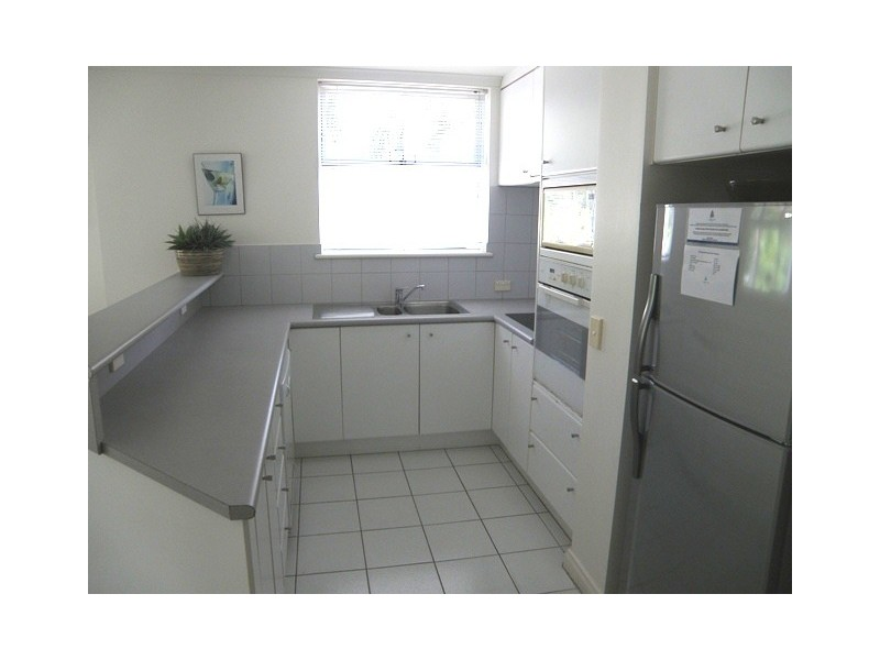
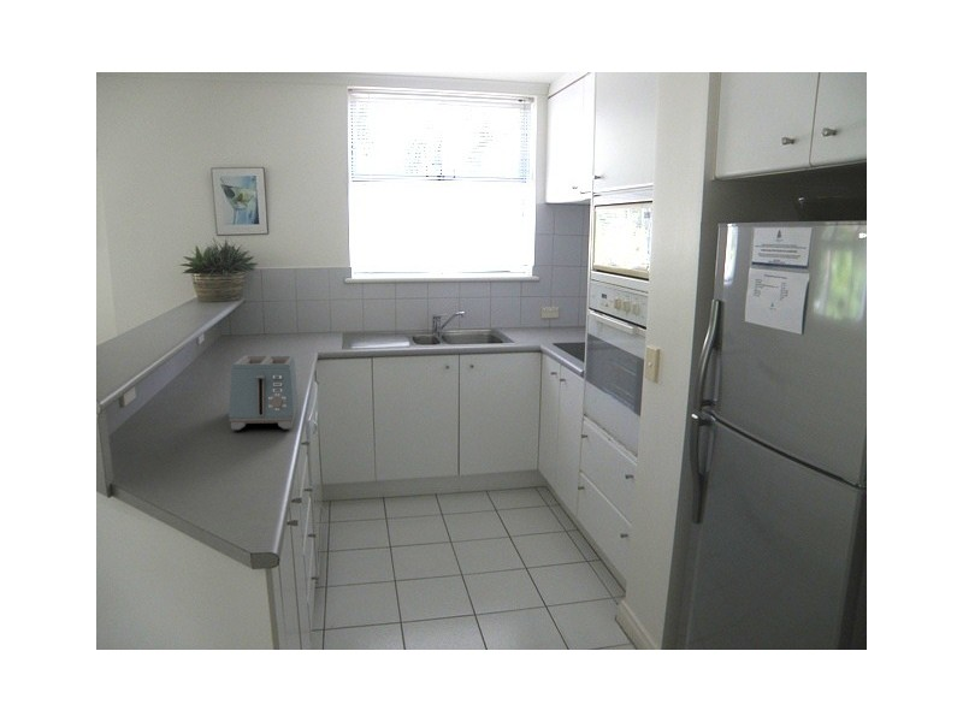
+ toaster (265, 391)
